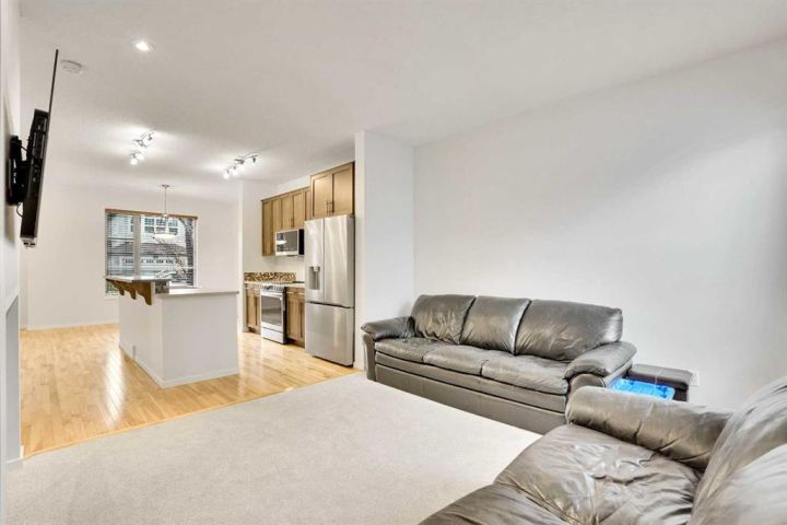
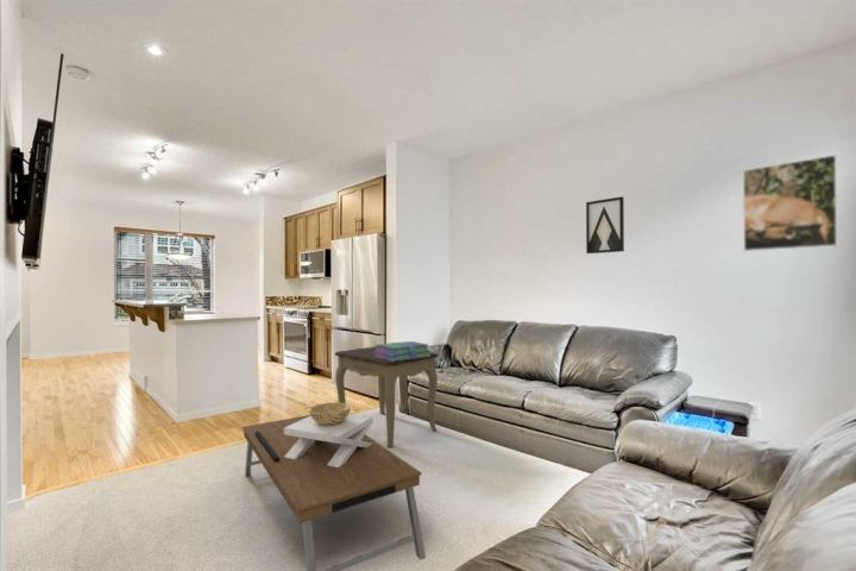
+ wall art (604, 226)
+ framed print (787, 206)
+ stack of books (402, 350)
+ coffee table (319, 475)
+ side table (385, 390)
+ decorative bowl (329, 425)
